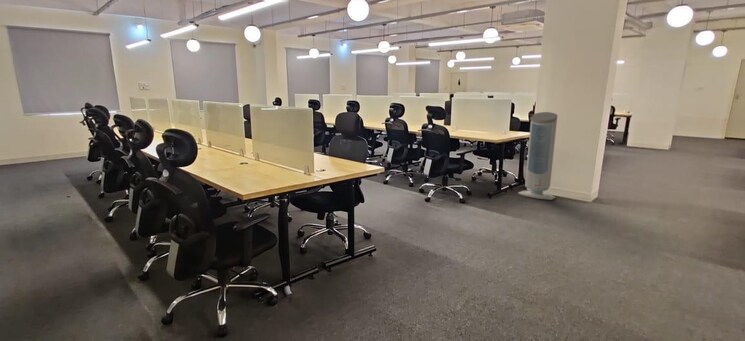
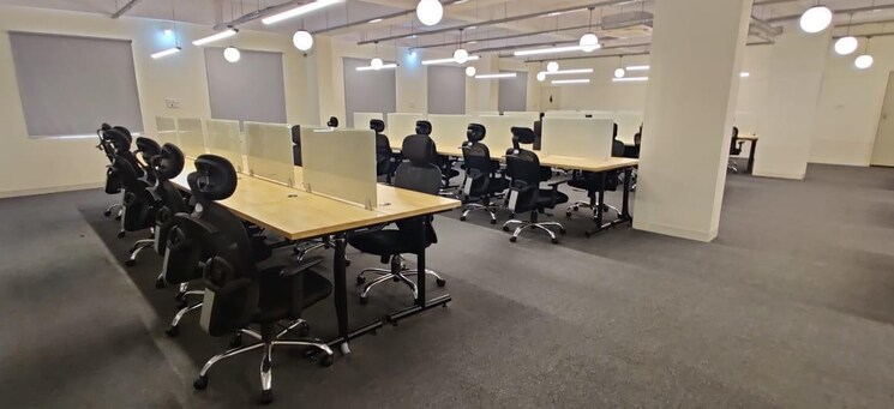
- air purifier (540, 154)
